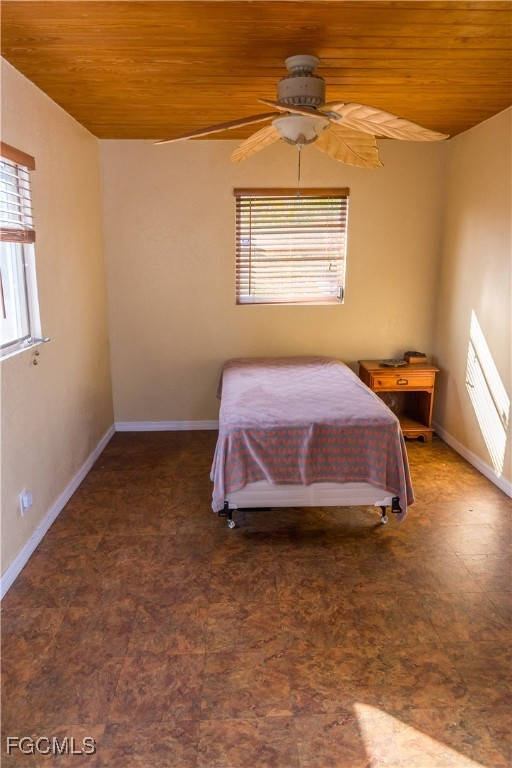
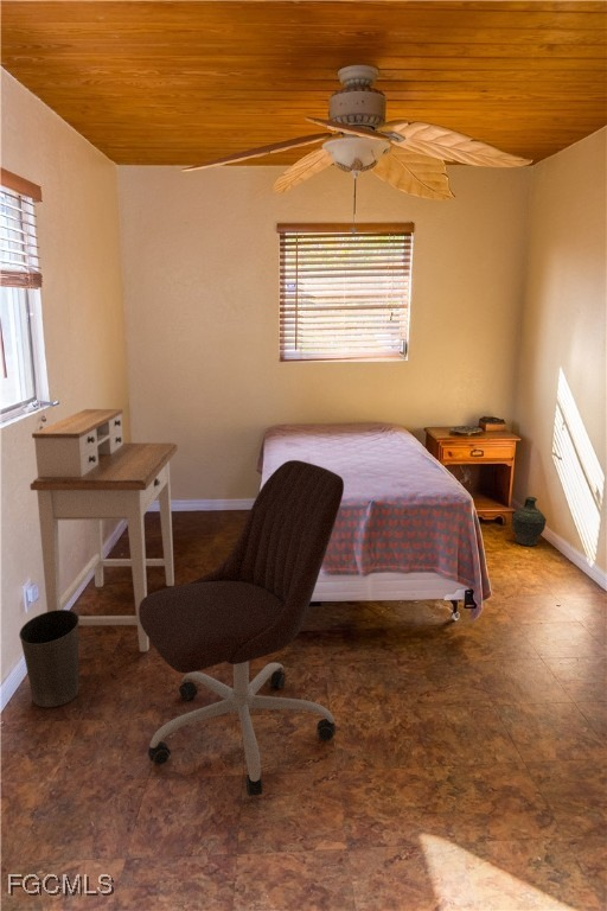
+ office chair (239, 610)
+ ceramic jug (529, 520)
+ desk (117, 518)
+ waste basket (52, 661)
